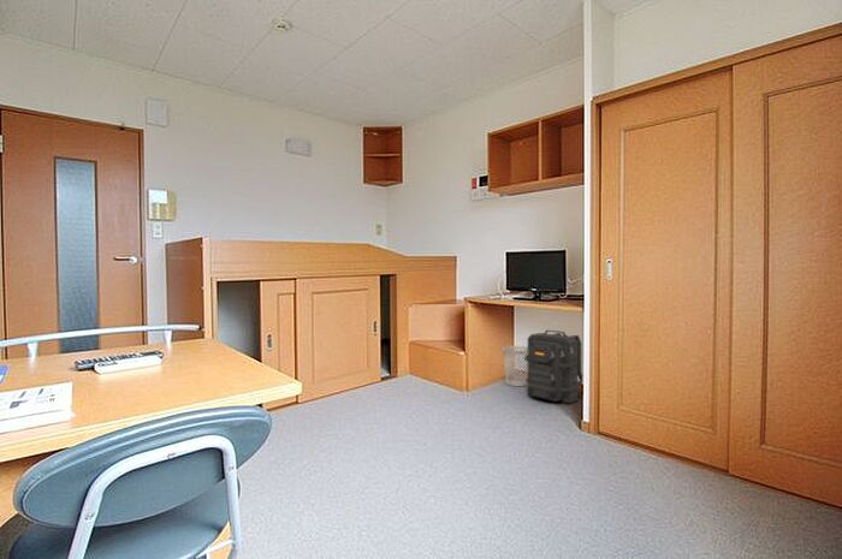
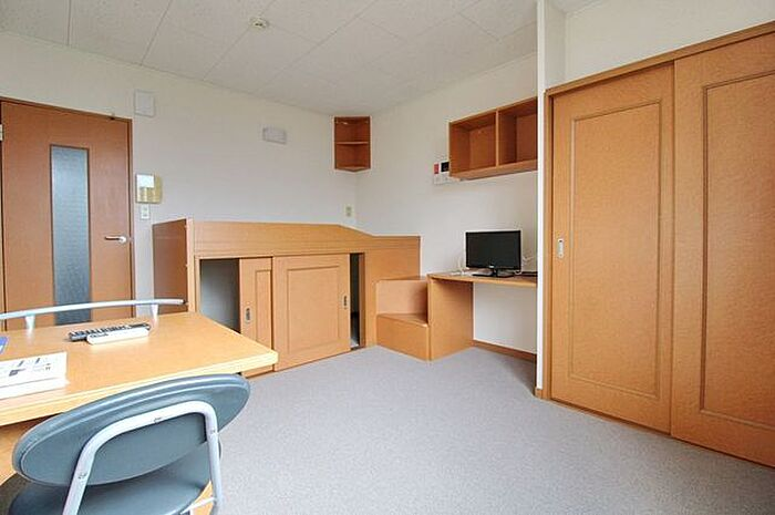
- backpack (555, 363)
- wastebasket (517, 365)
